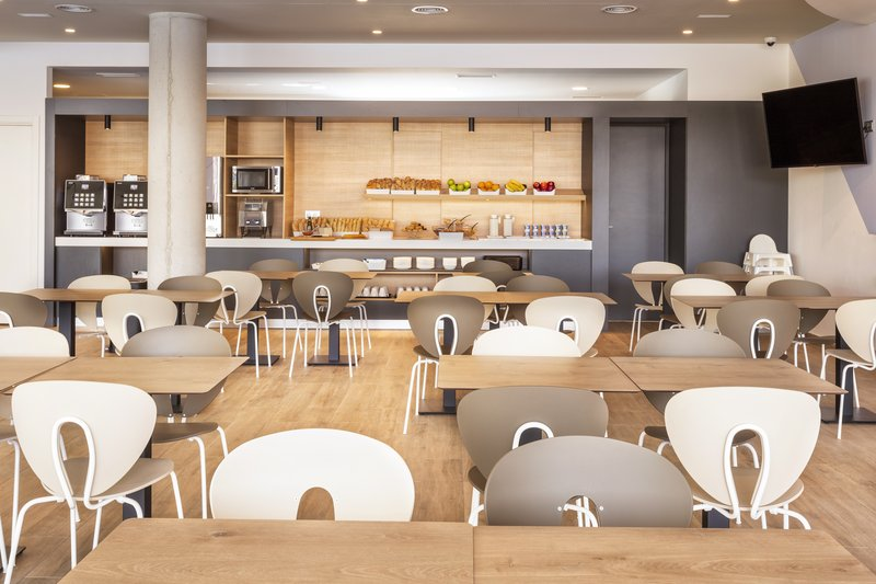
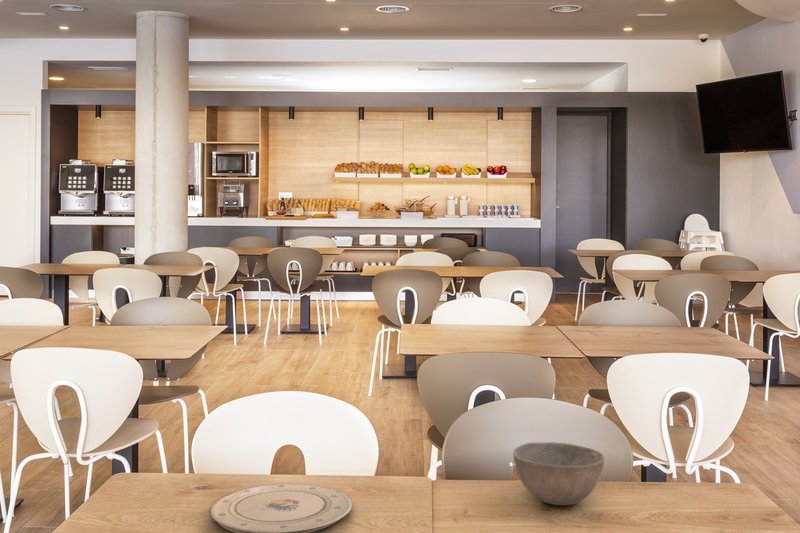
+ plate (281, 509)
+ bowl (557, 476)
